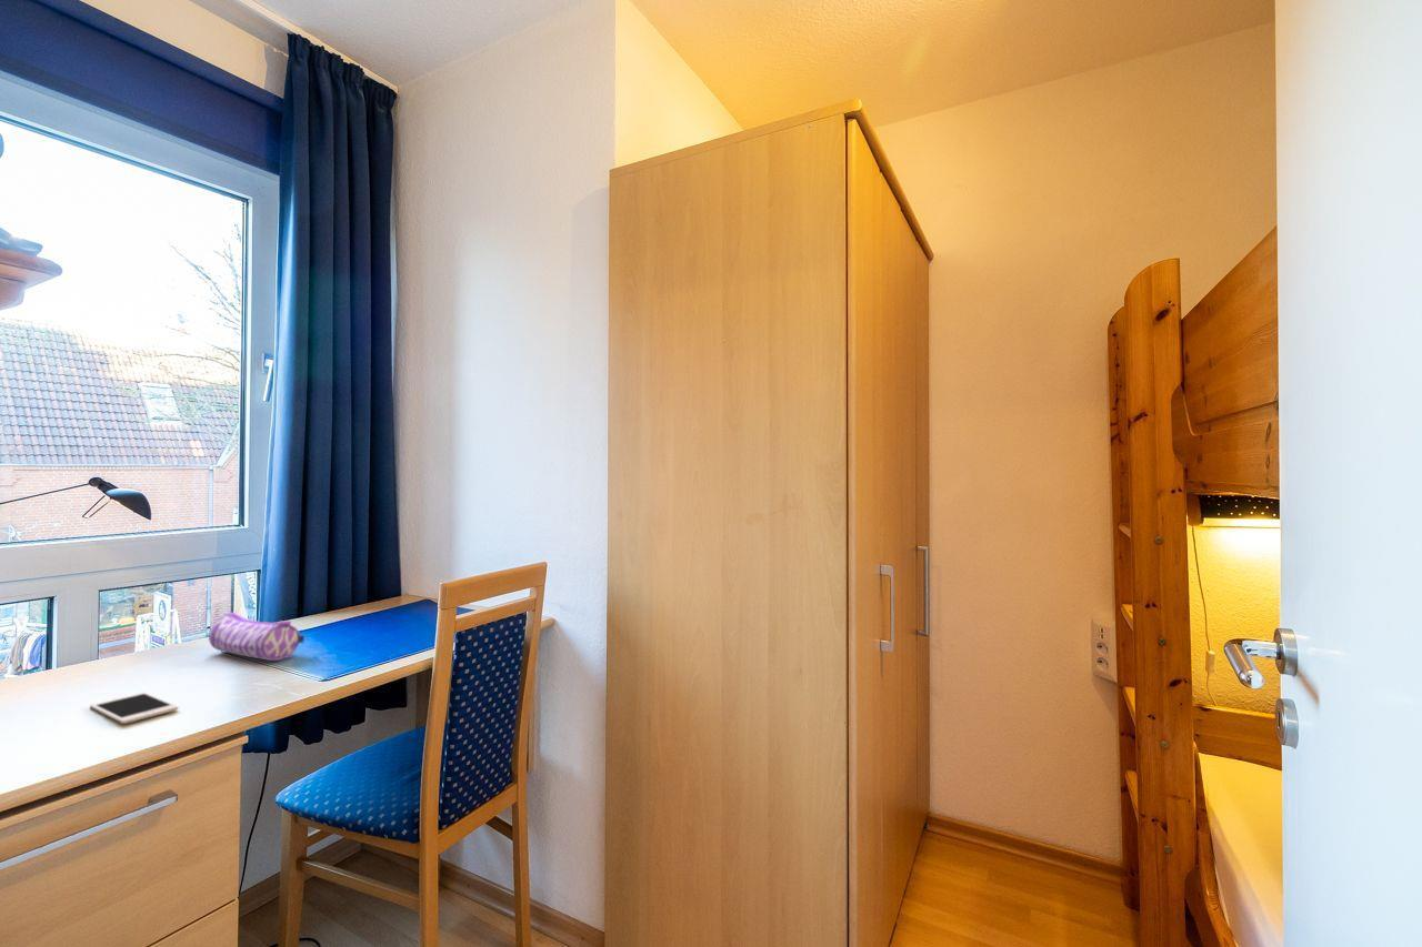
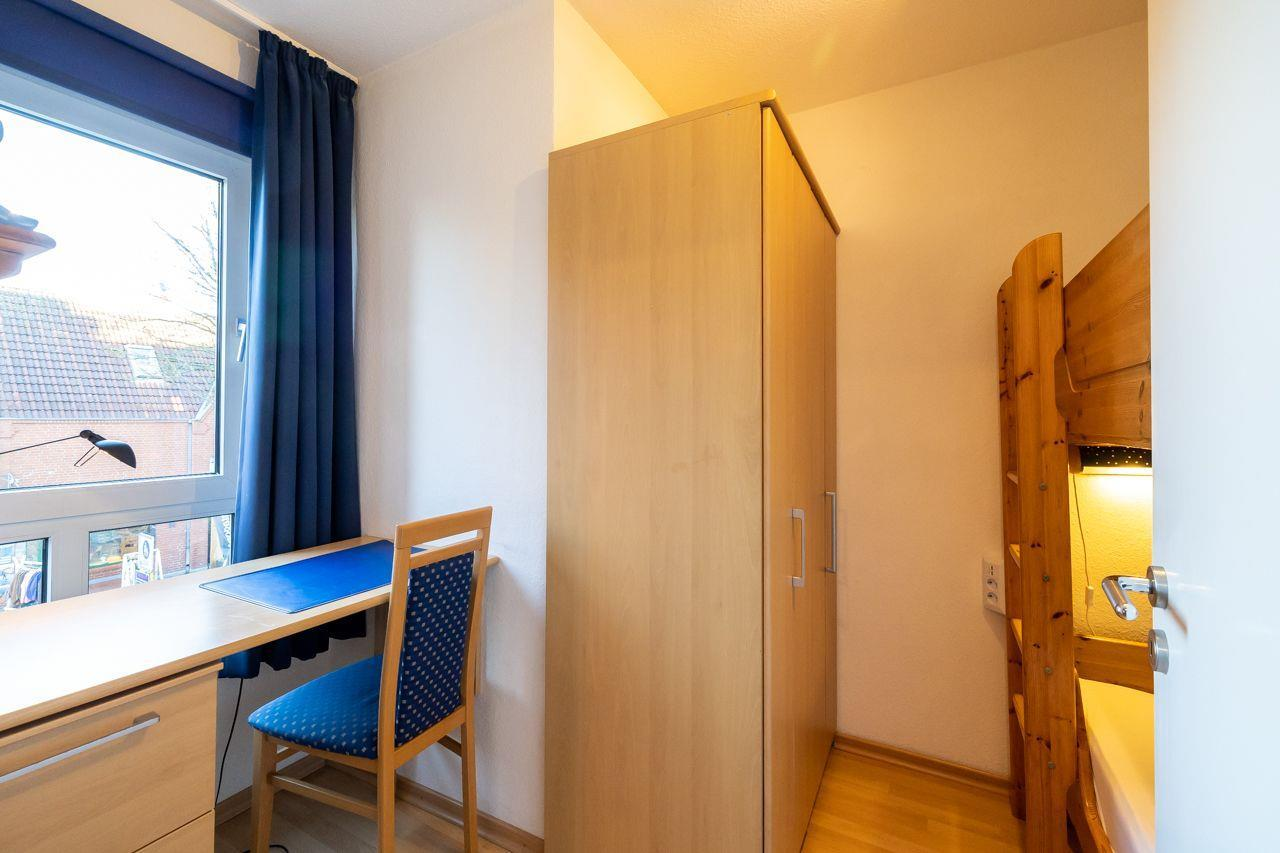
- pencil case (253, 636)
- cell phone (133, 706)
